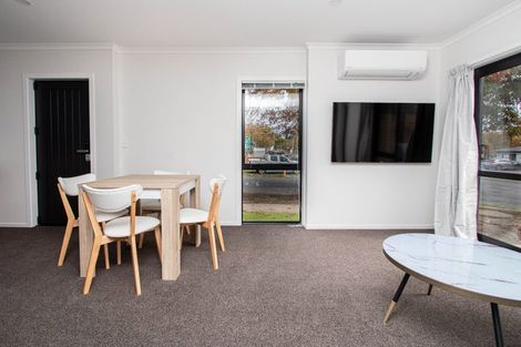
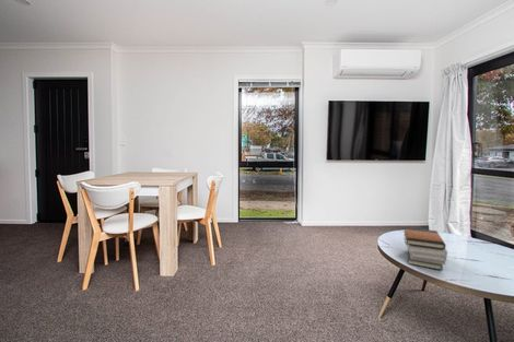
+ book stack (423, 247)
